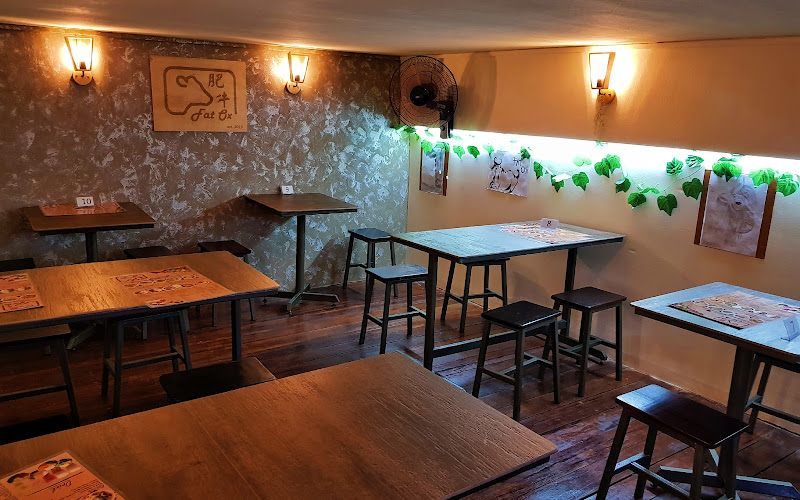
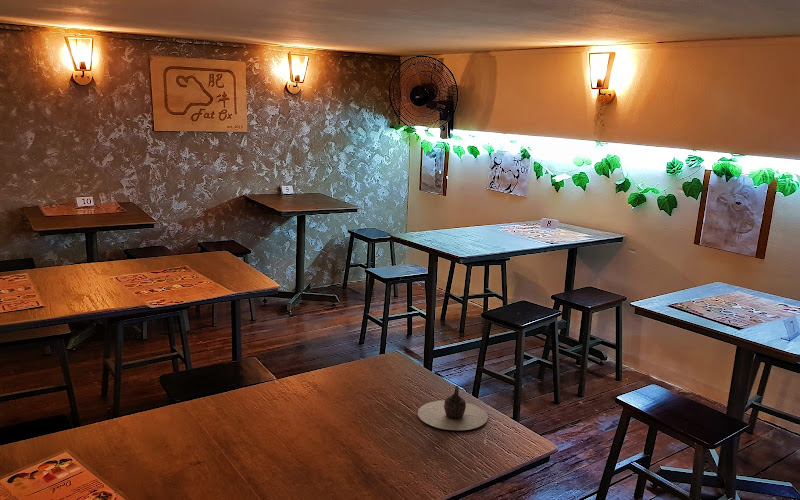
+ teapot (453, 400)
